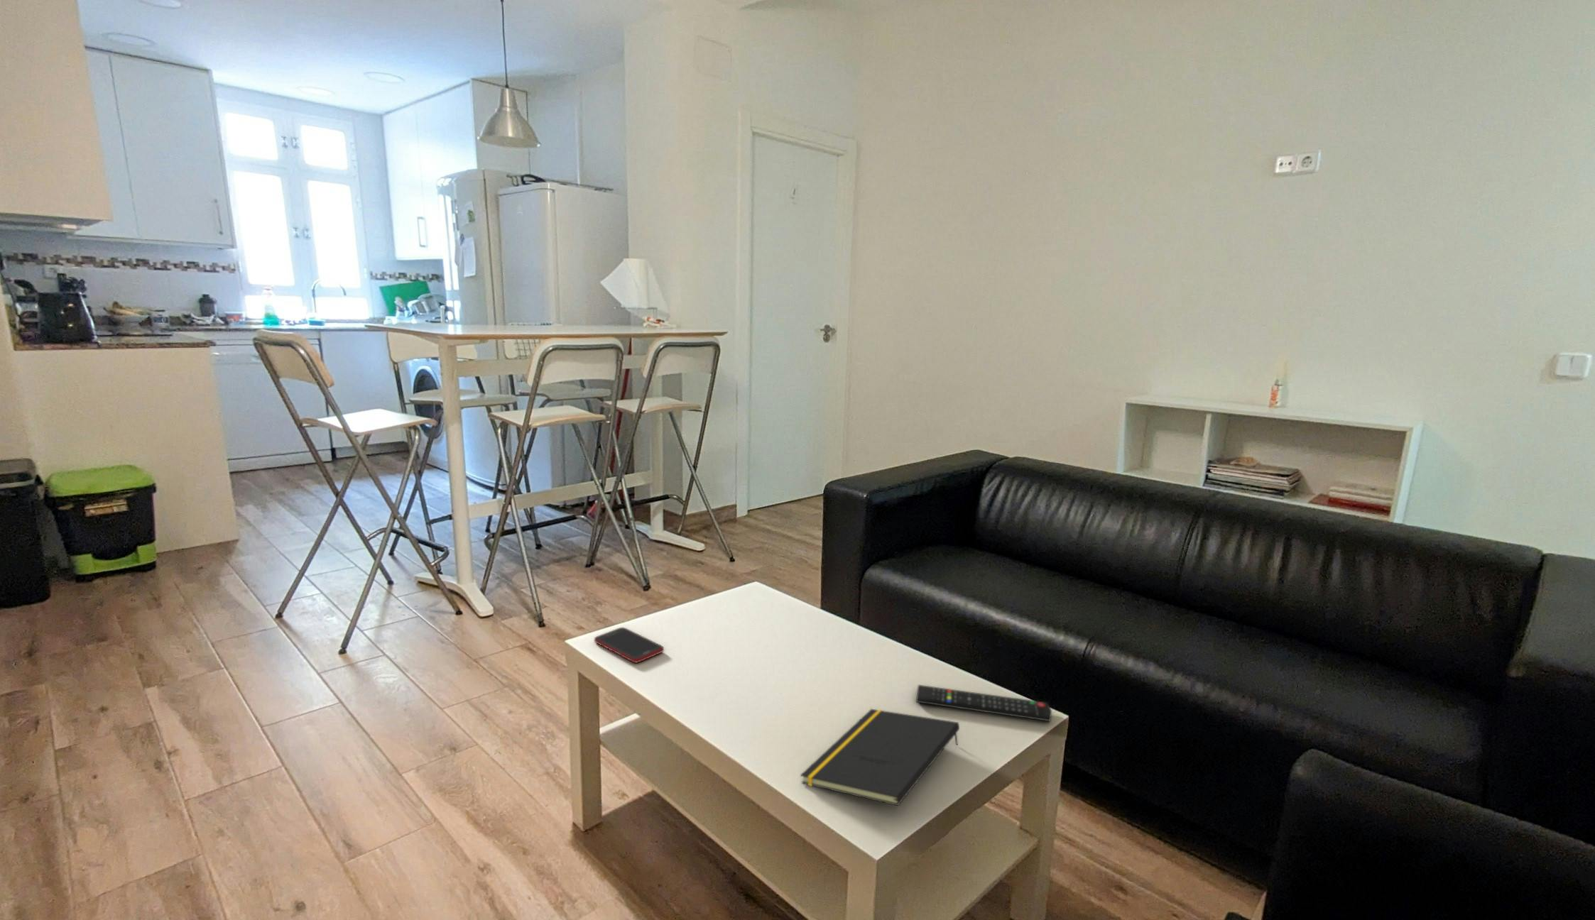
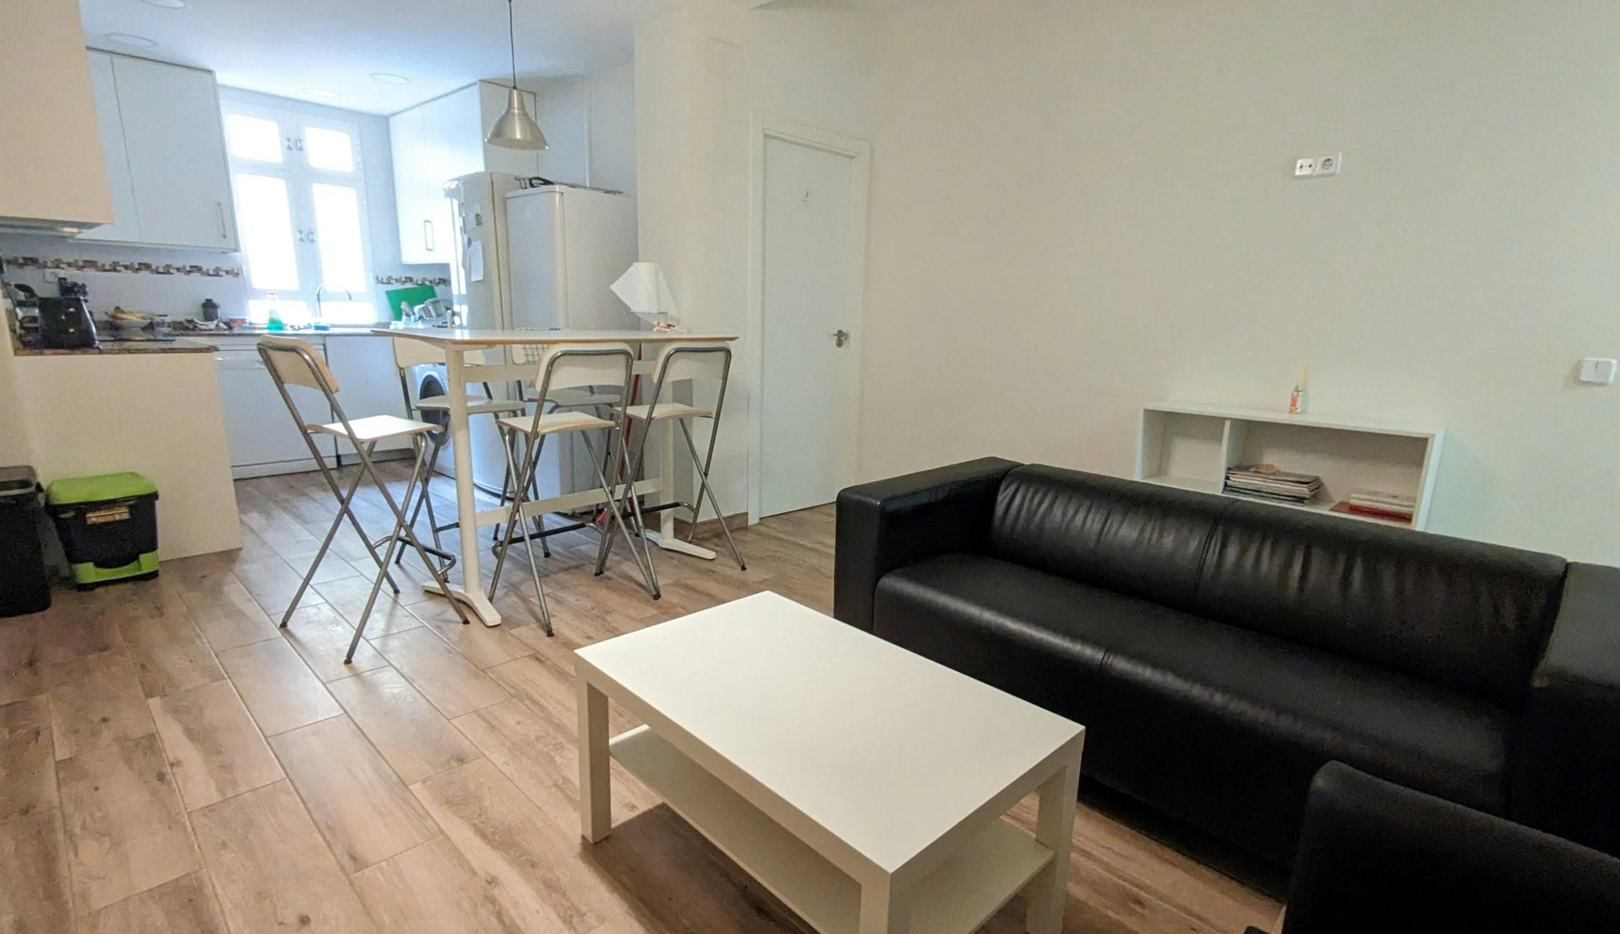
- notepad (883, 751)
- cell phone (629, 644)
- remote control (983, 703)
